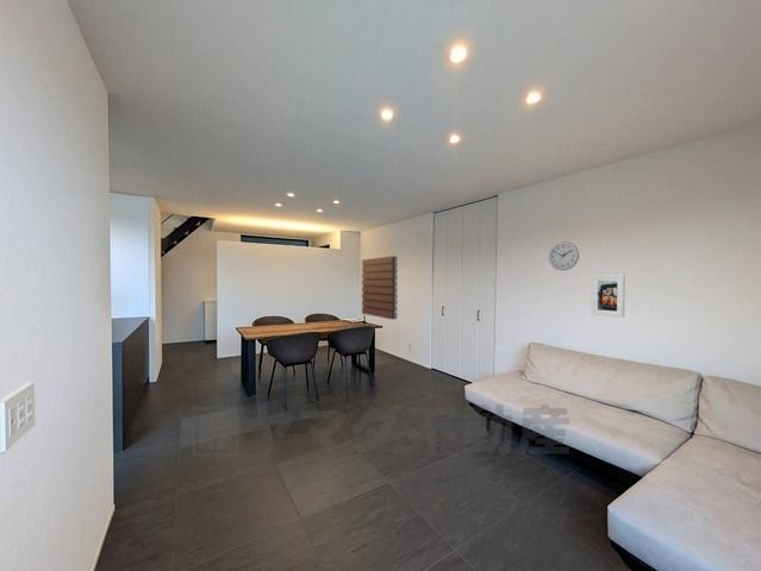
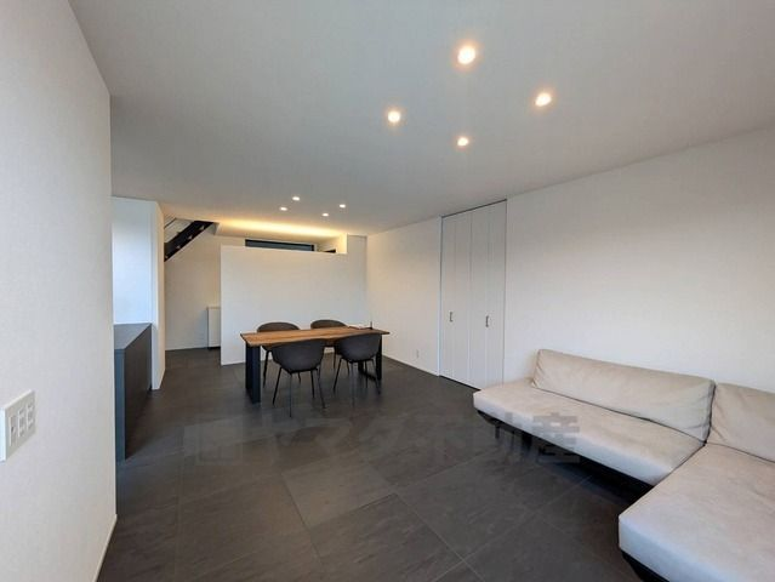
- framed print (607, 295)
- wall clock (562, 256)
- wall panel (378, 287)
